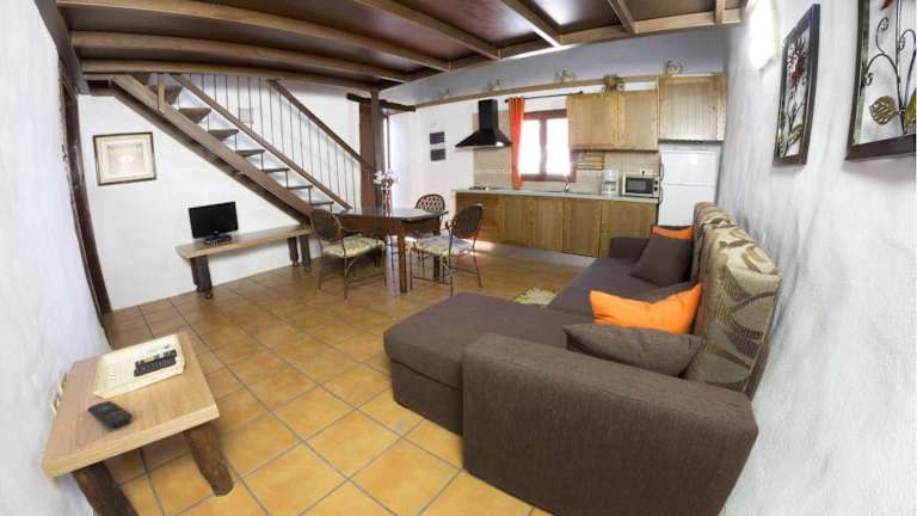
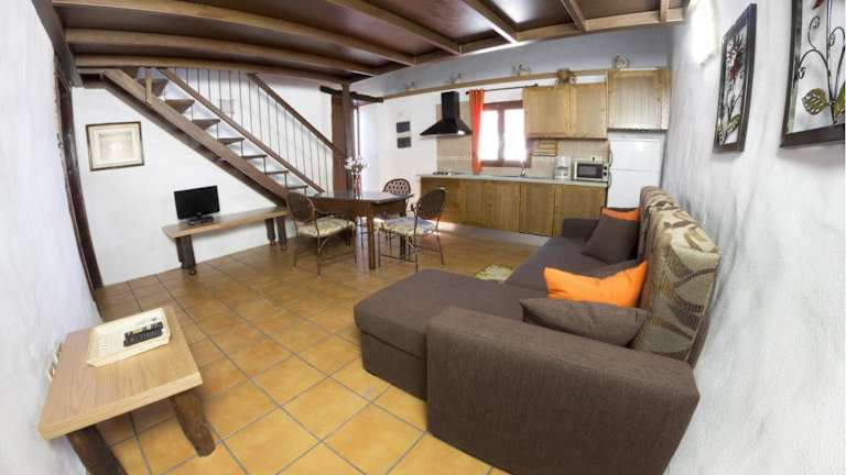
- remote control (110, 412)
